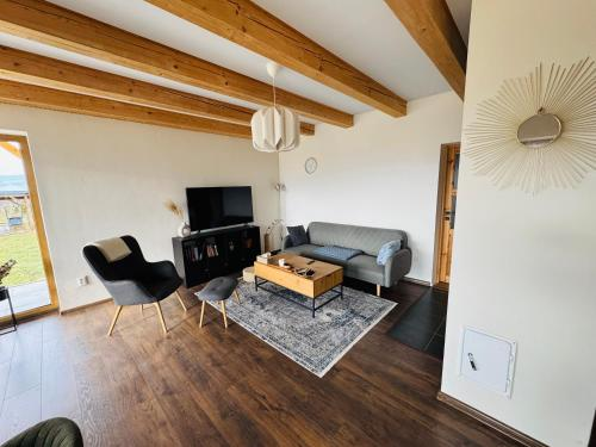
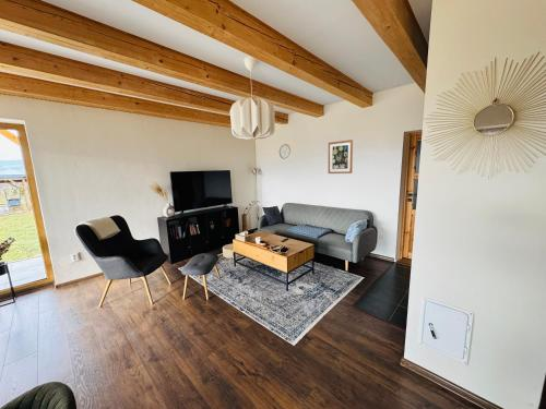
+ wall art (340, 157)
